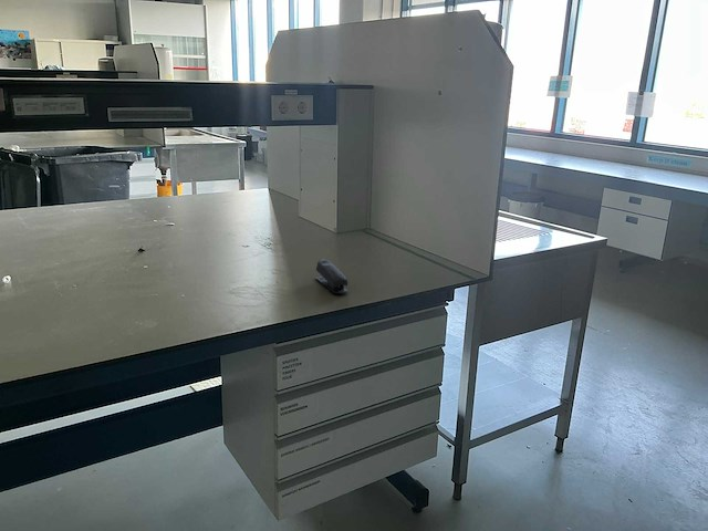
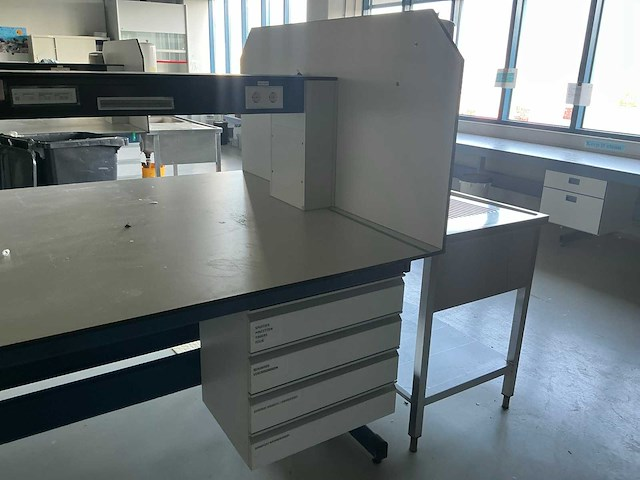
- stapler (331, 275)
